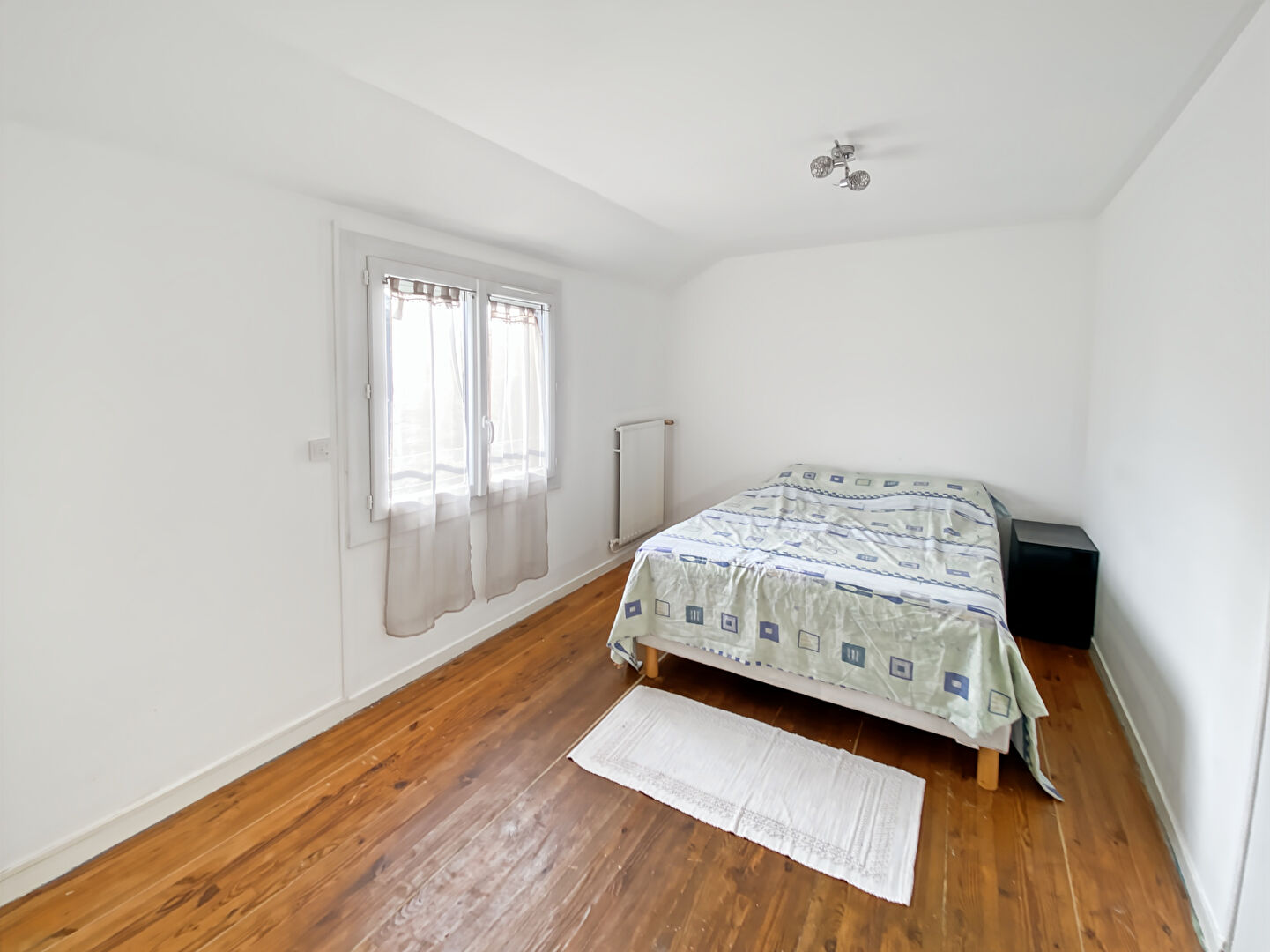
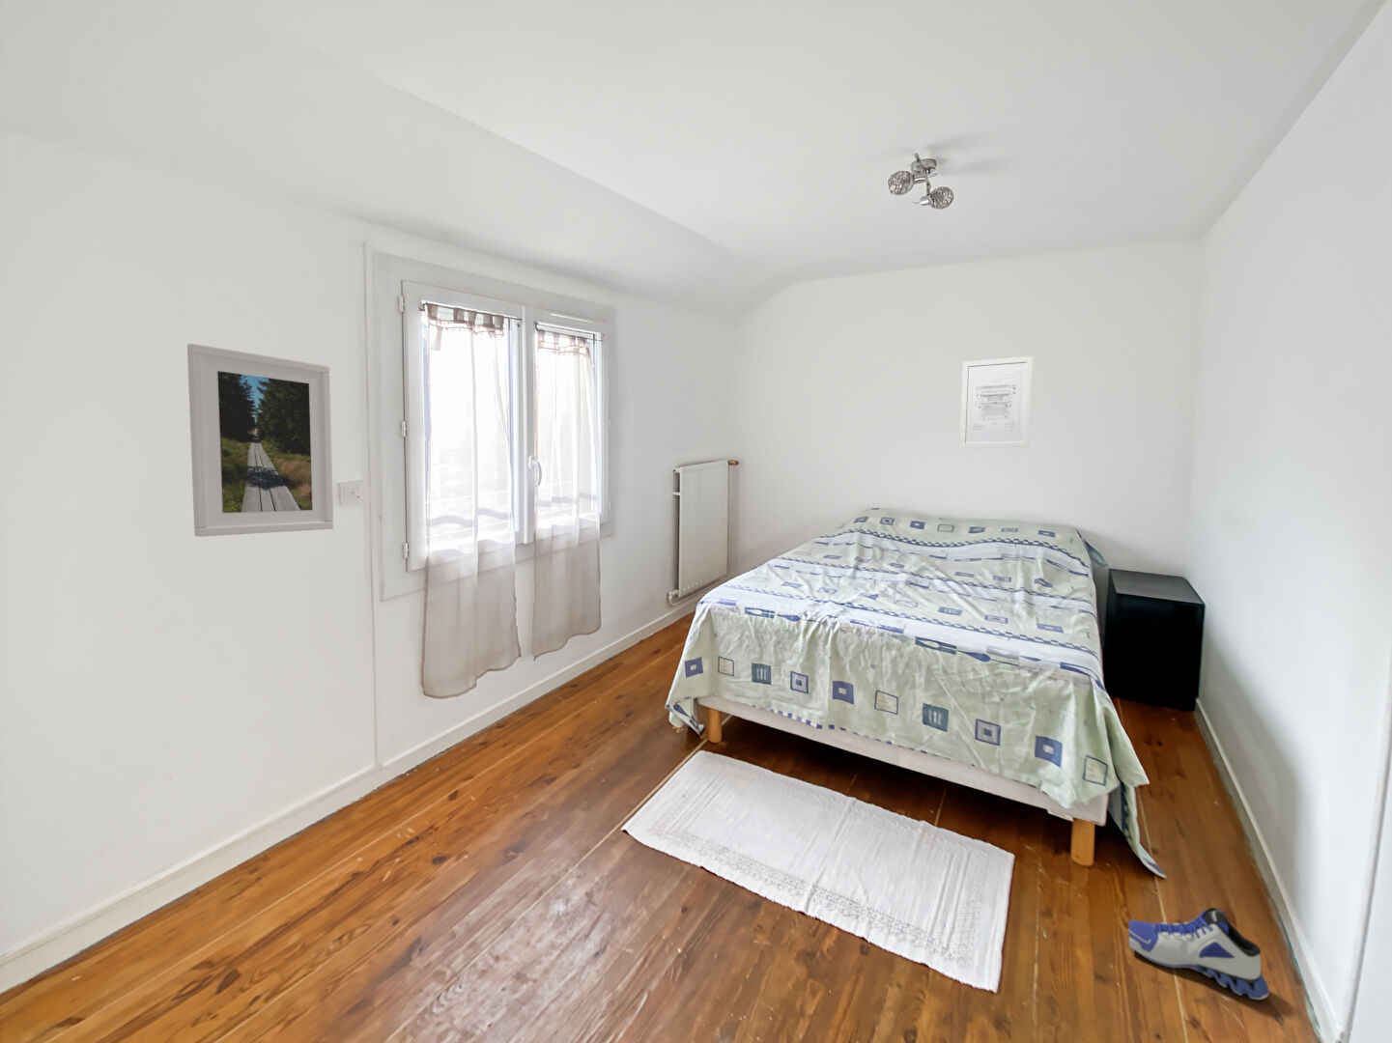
+ wall art (995, 403)
+ sneaker (1196, 935)
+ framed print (266, 444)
